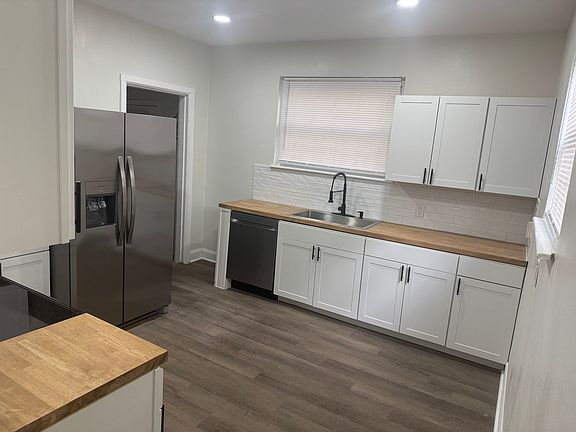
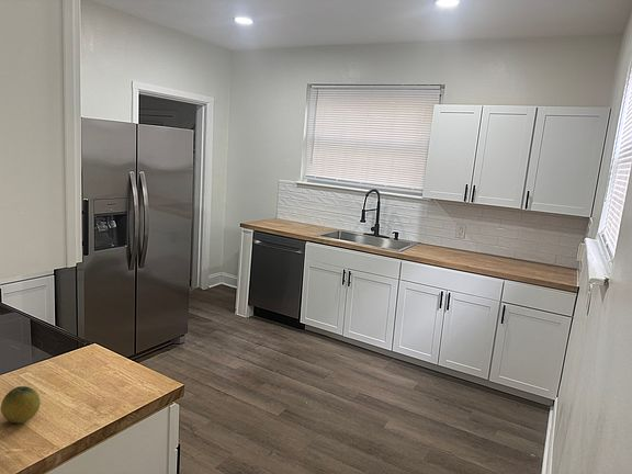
+ fruit (21, 404)
